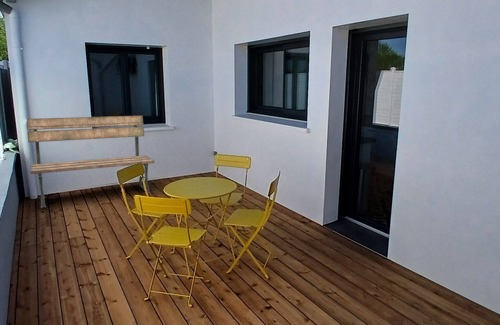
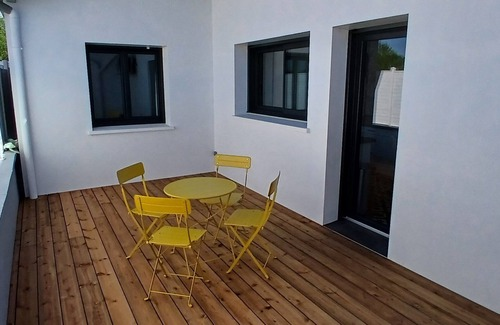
- bench (95, 159)
